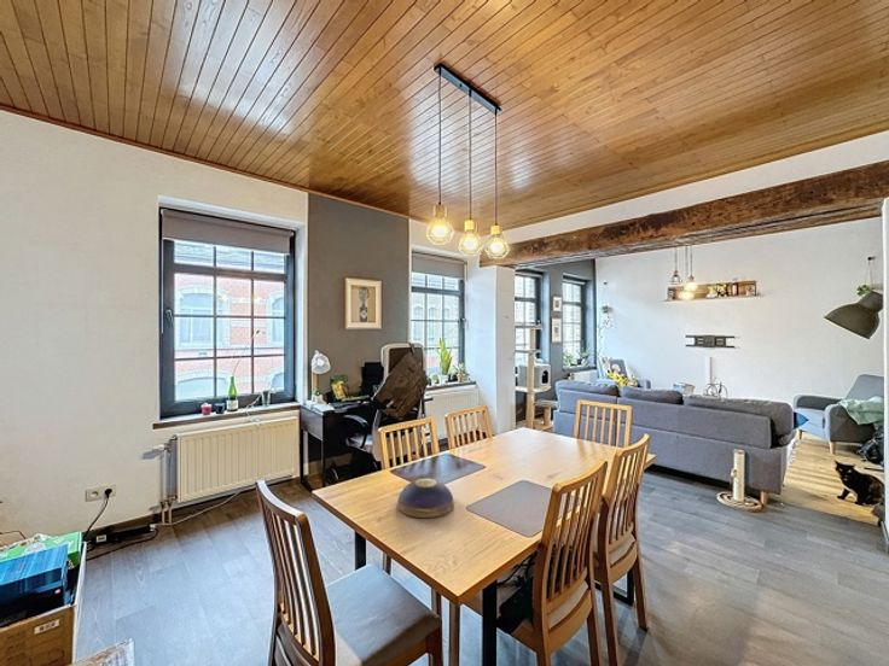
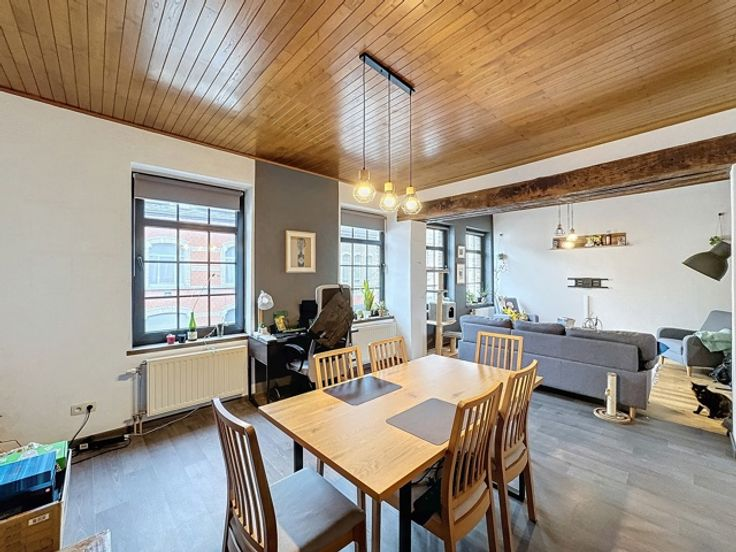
- decorative bowl (425, 492)
